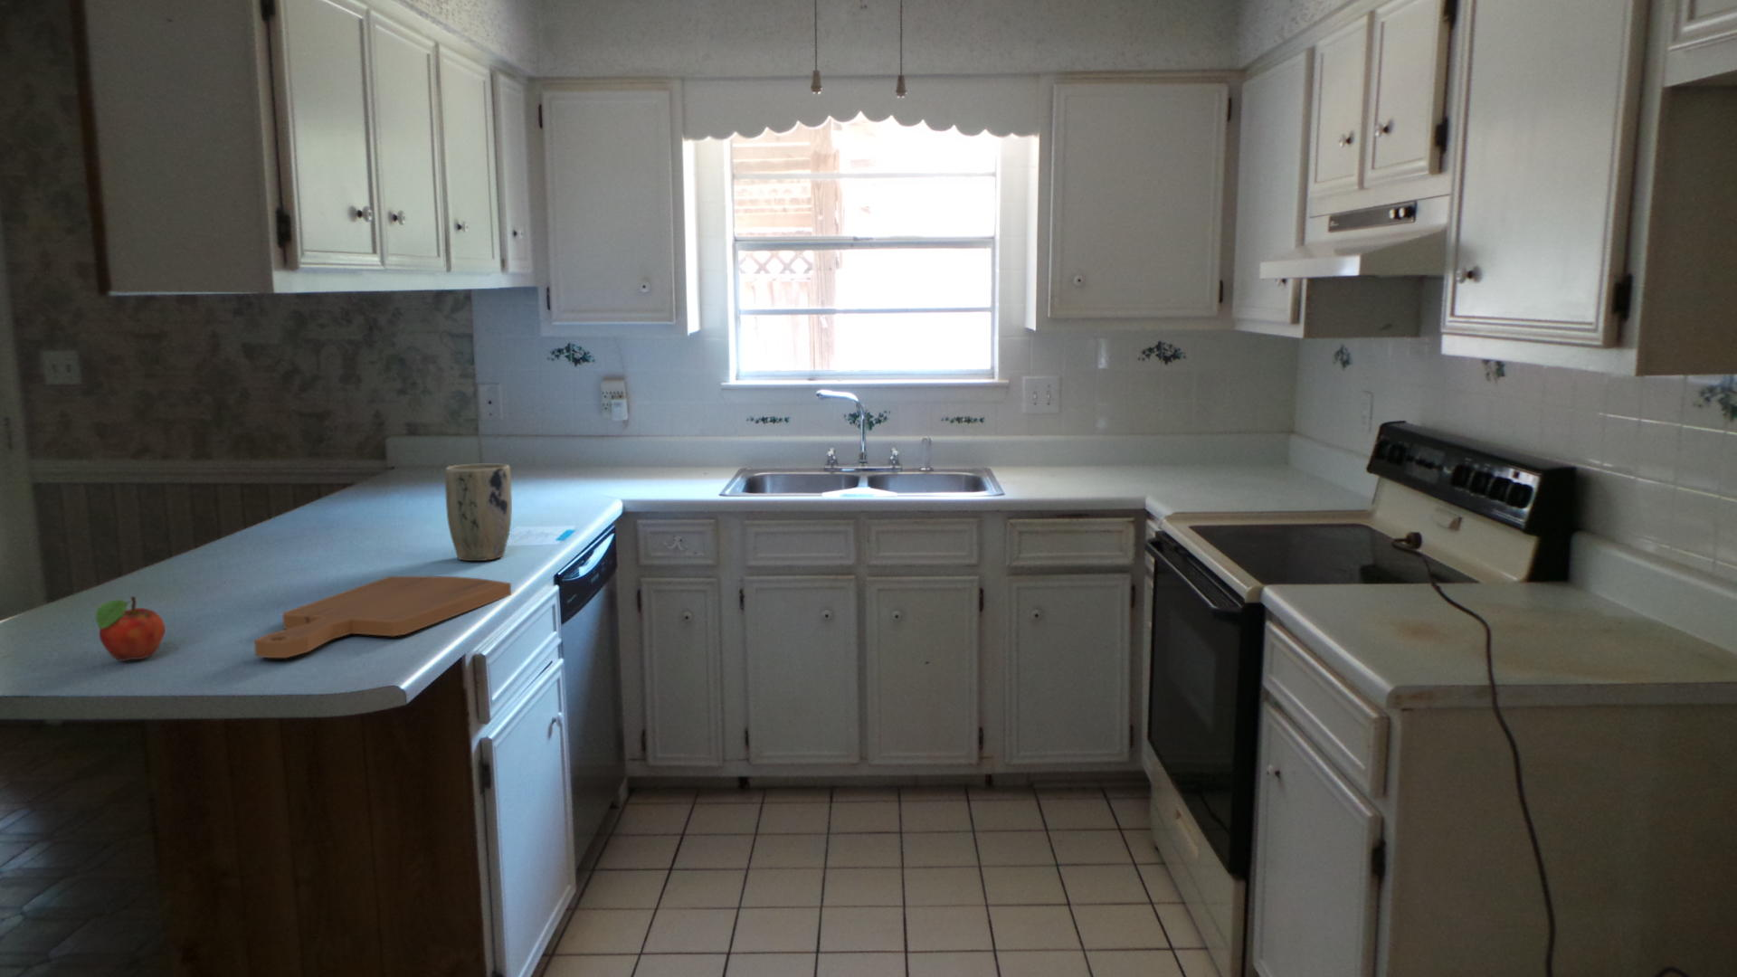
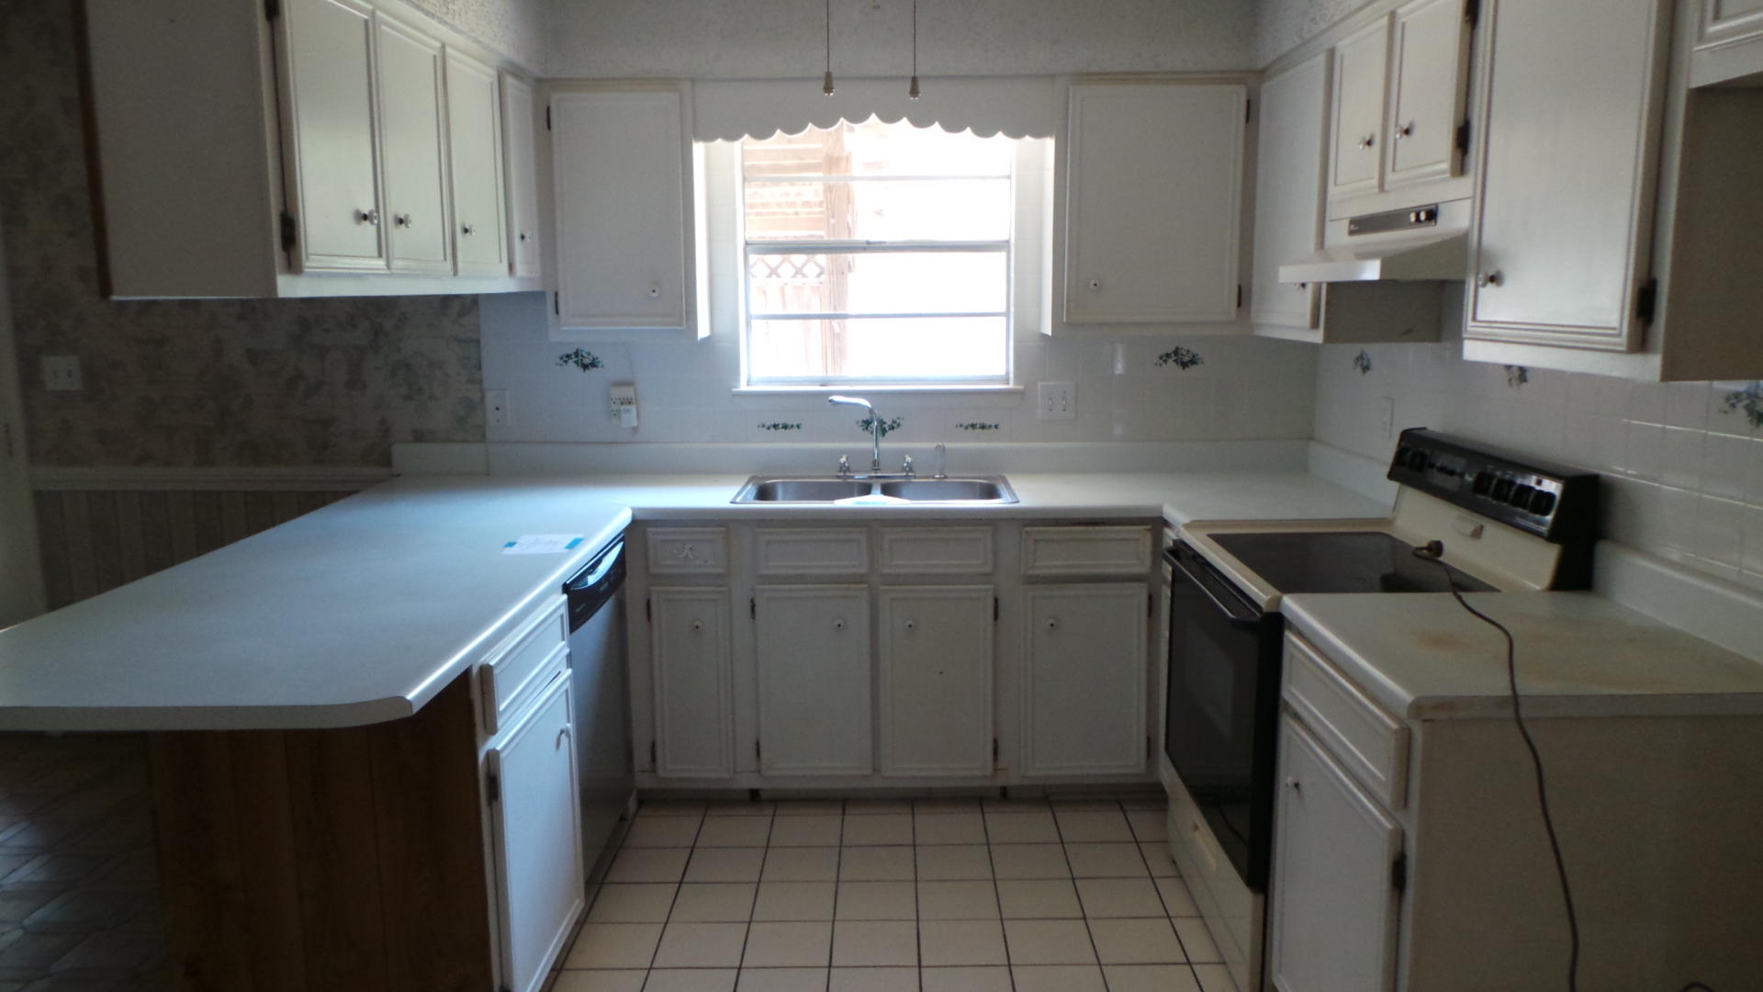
- cutting board (389, 607)
- plant pot (480, 511)
- fruit (129, 627)
